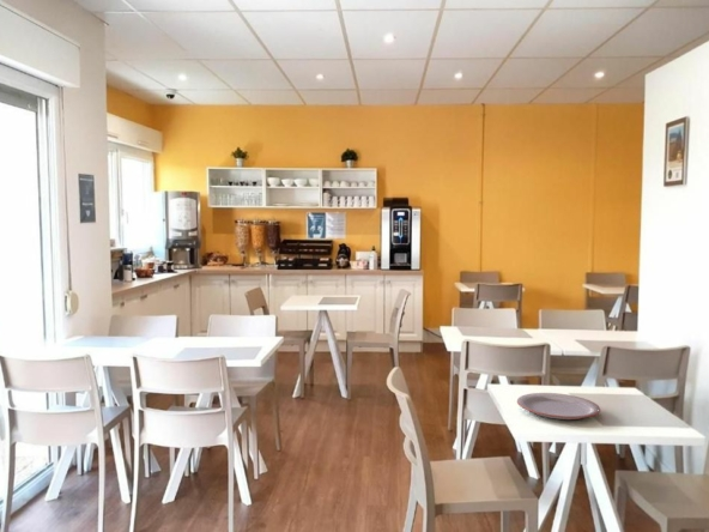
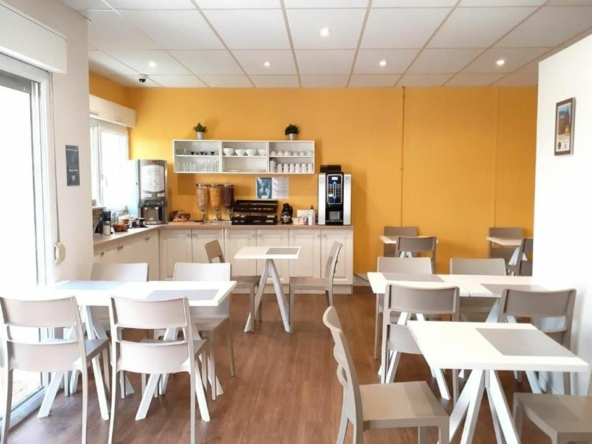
- plate (557, 406)
